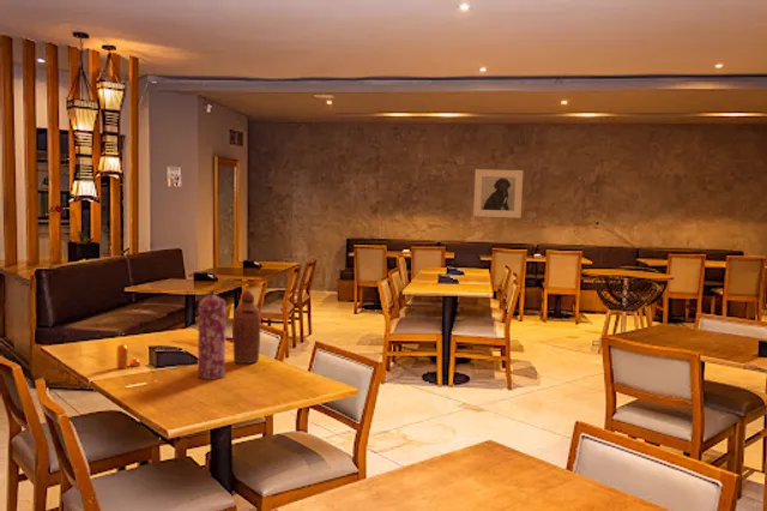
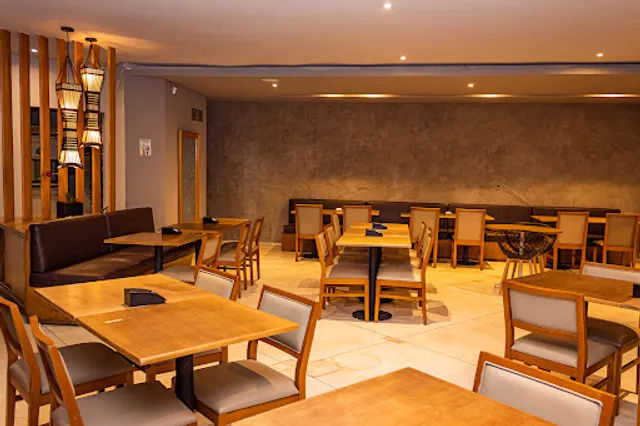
- bottle (246, 325)
- gas cylinder (211, 333)
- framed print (497, 193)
- pepper shaker (126, 354)
